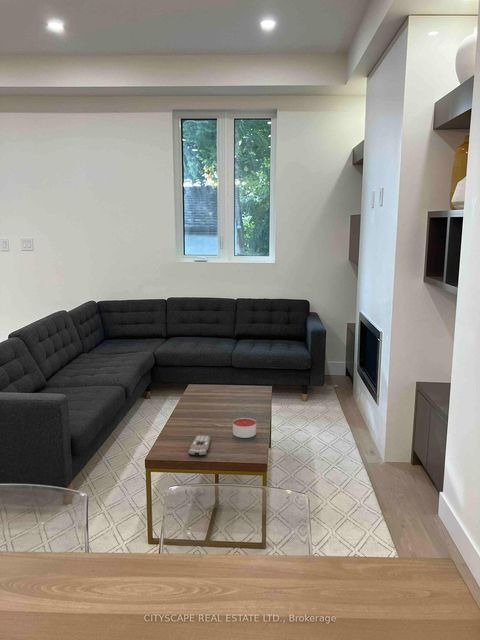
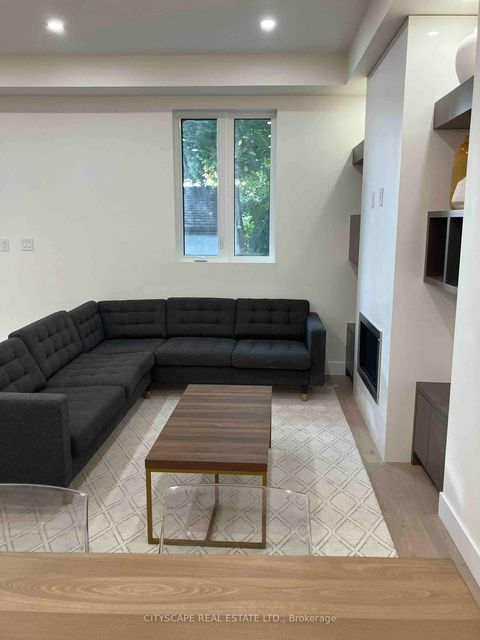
- candle (244, 427)
- remote control (200, 444)
